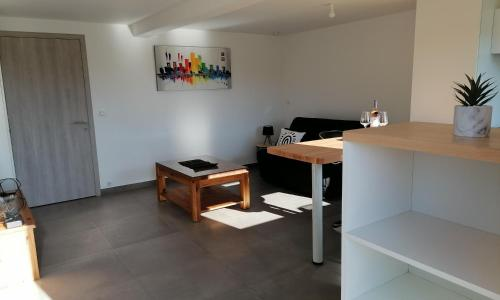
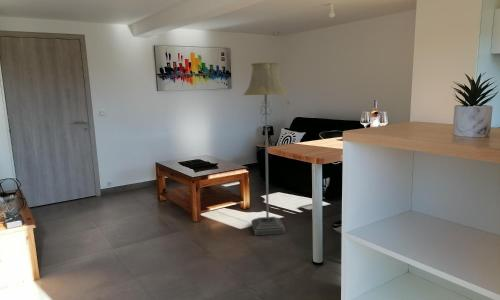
+ floor lamp (266, 149)
